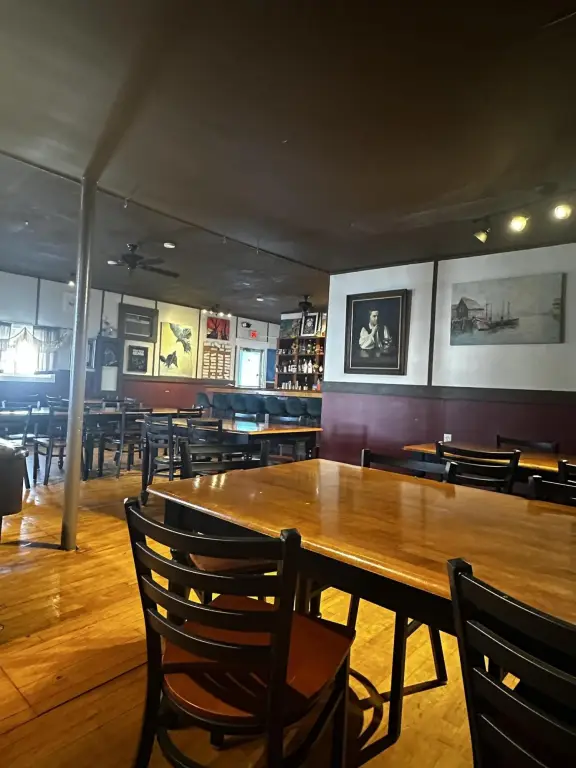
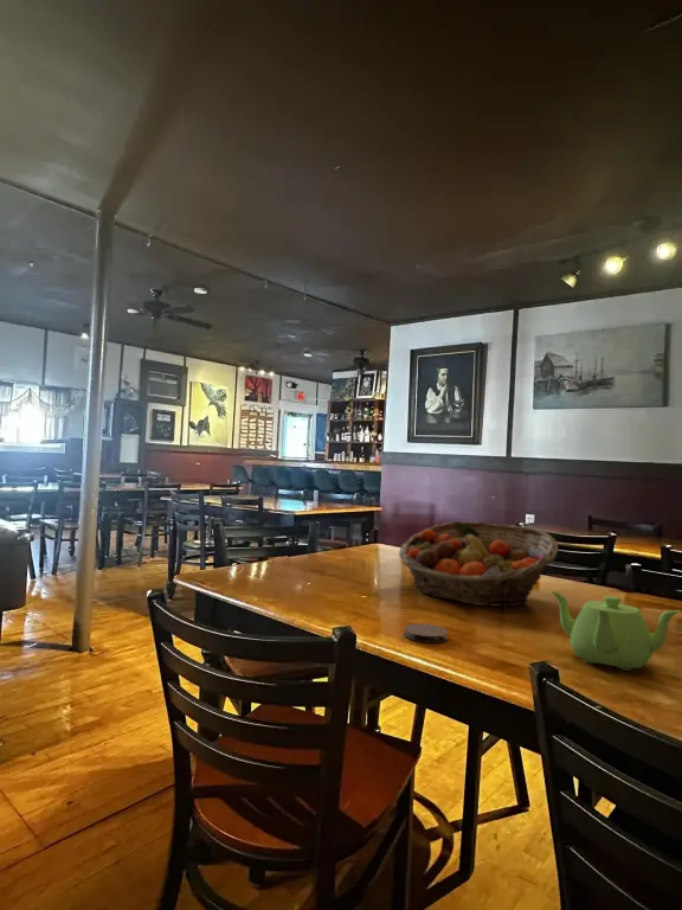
+ coaster (425, 633)
+ teapot (609, 630)
+ fruit basket (474, 559)
